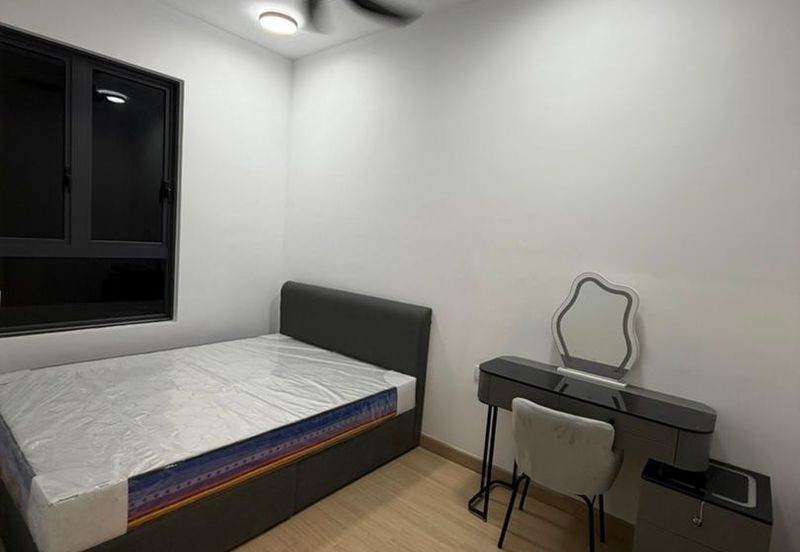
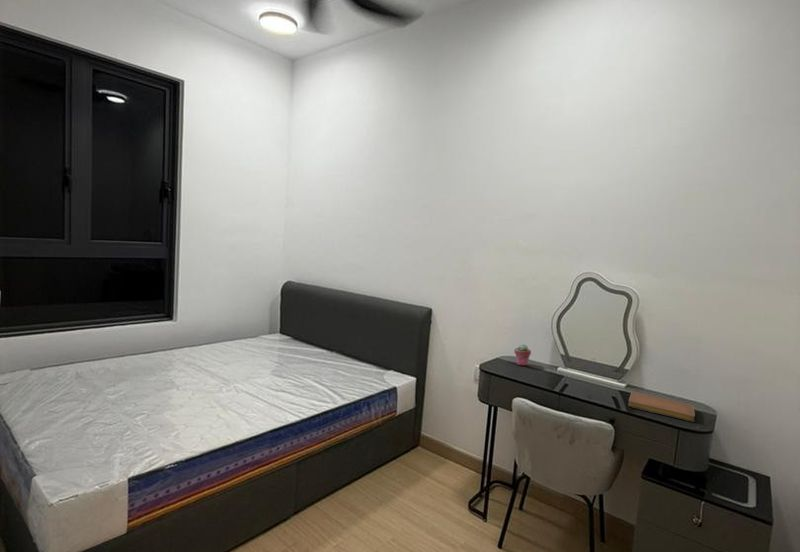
+ potted succulent (522, 353)
+ notebook (660, 405)
